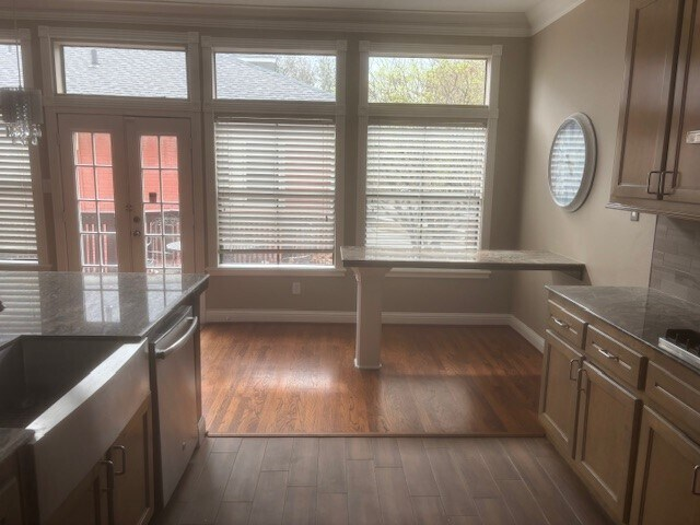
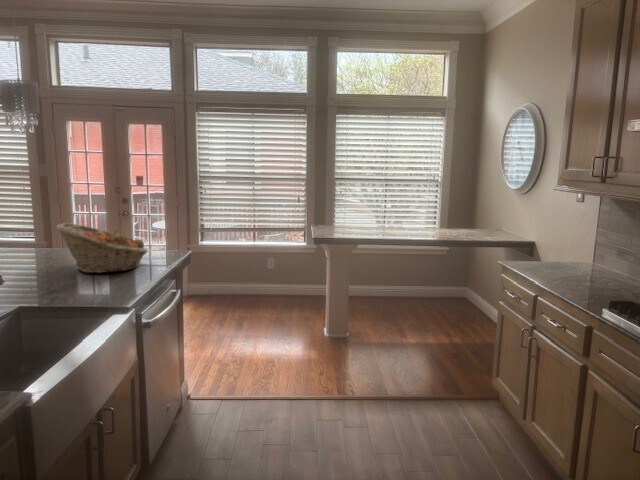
+ fruit basket (103, 245)
